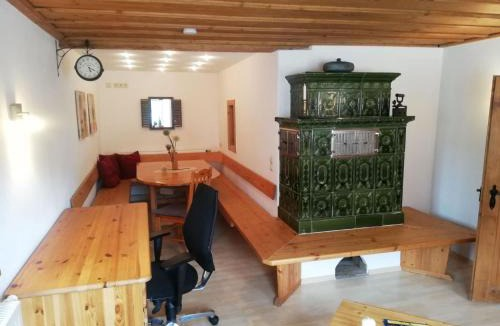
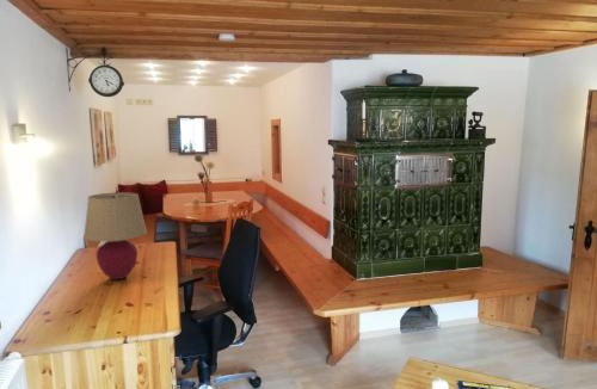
+ table lamp (116, 236)
